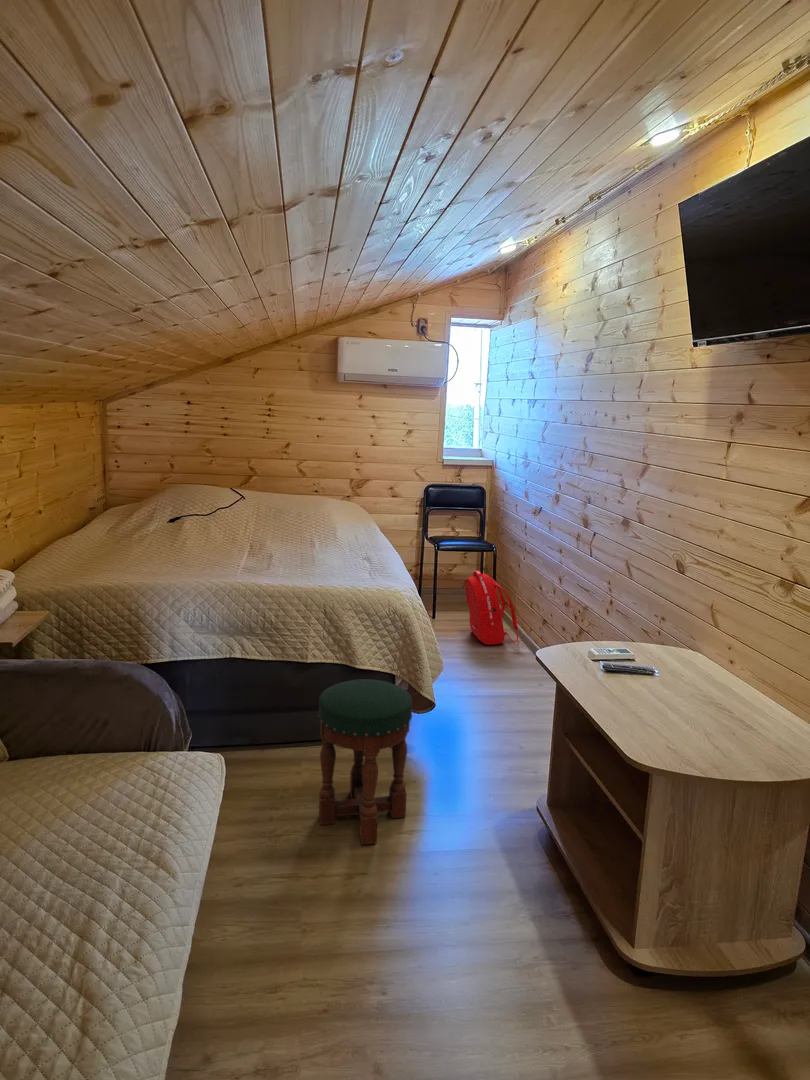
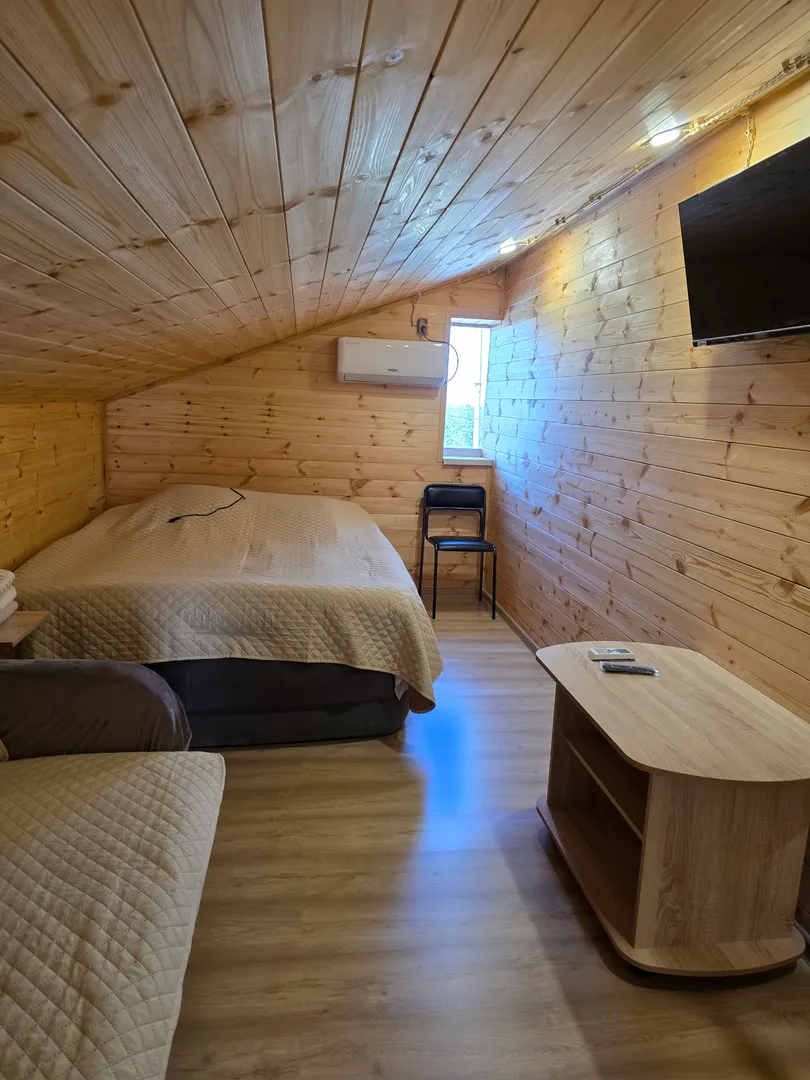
- backpack (490, 604)
- stool (364, 753)
